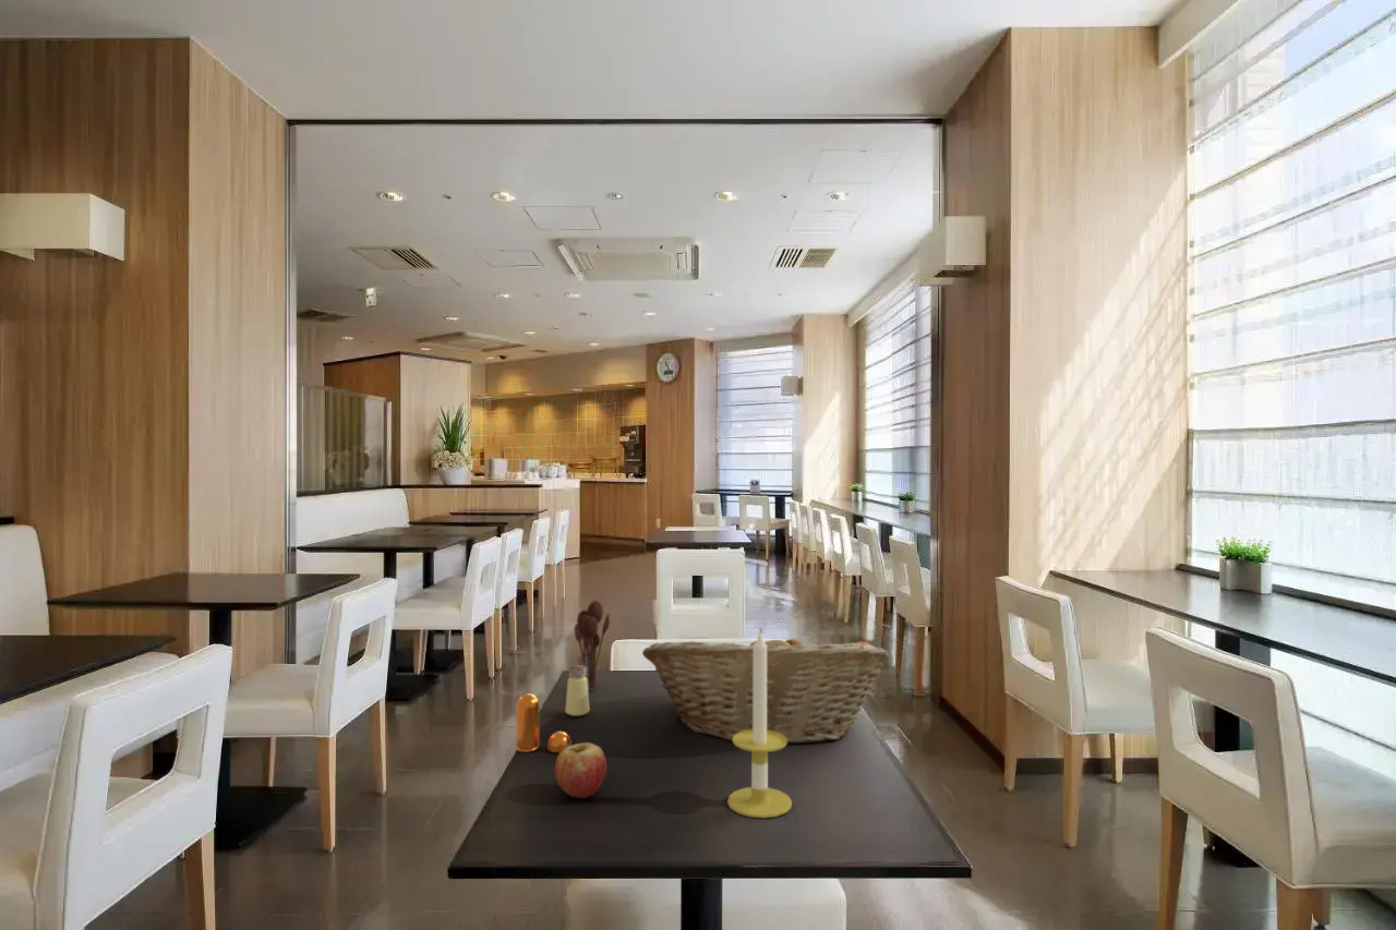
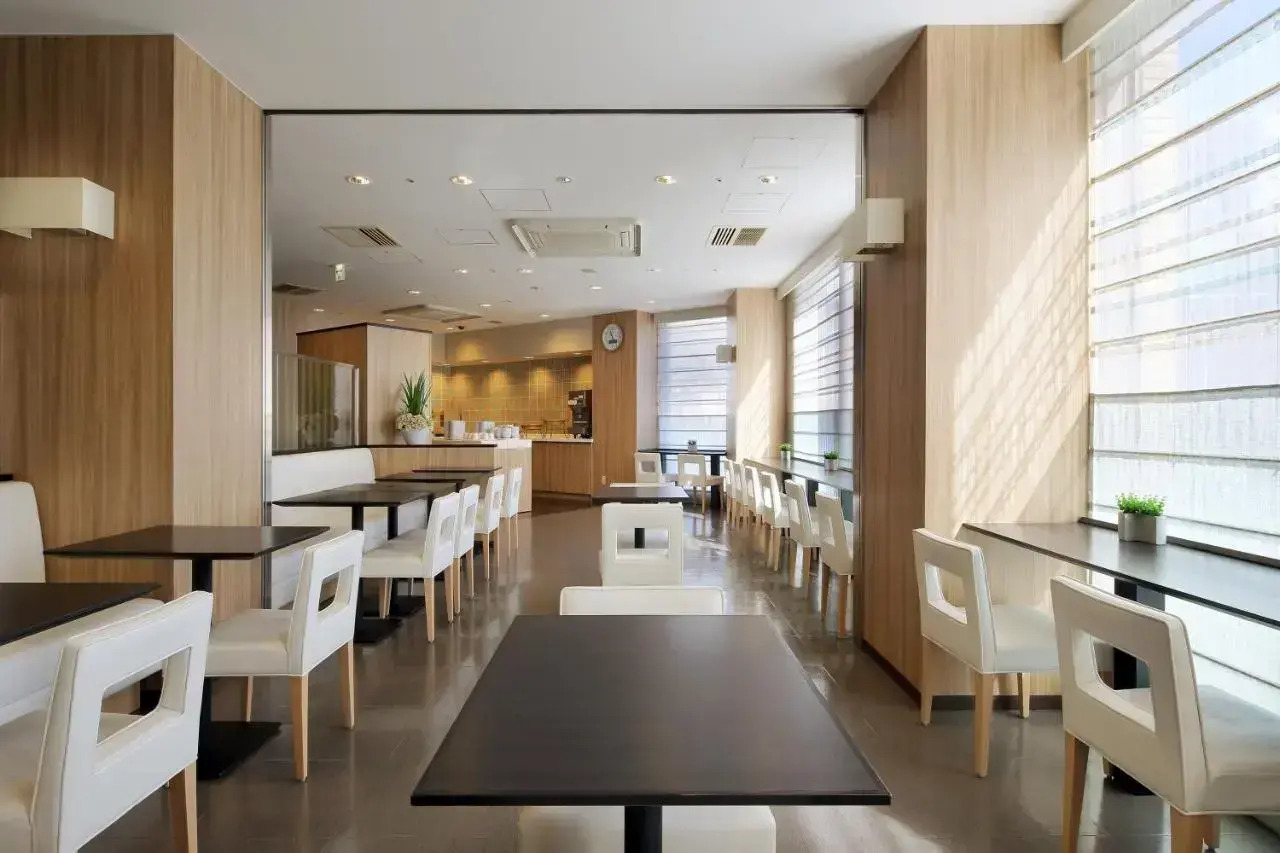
- pepper shaker (539, 721)
- fruit (580, 768)
- fruit basket (767, 673)
- utensil holder (591, 645)
- saltshaker (577, 689)
- candle (759, 715)
